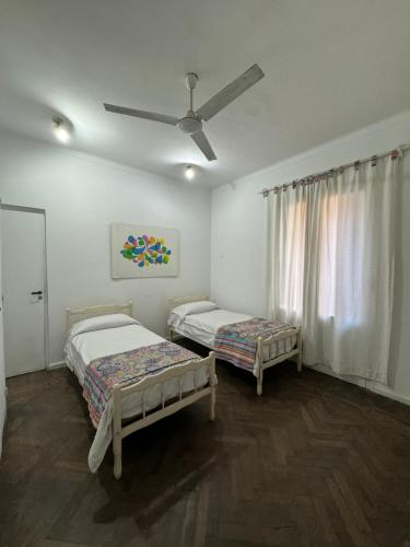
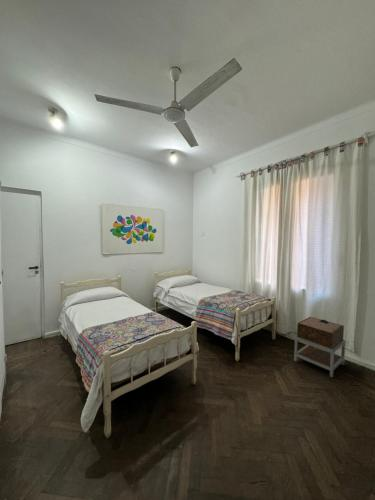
+ nightstand (319, 342)
